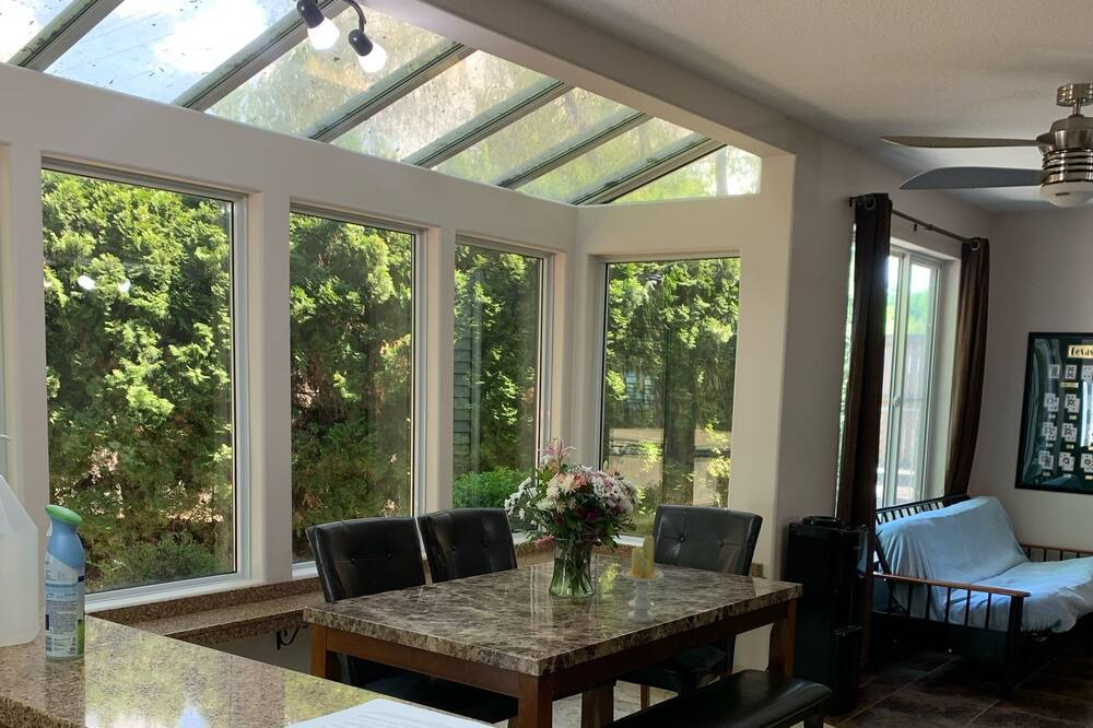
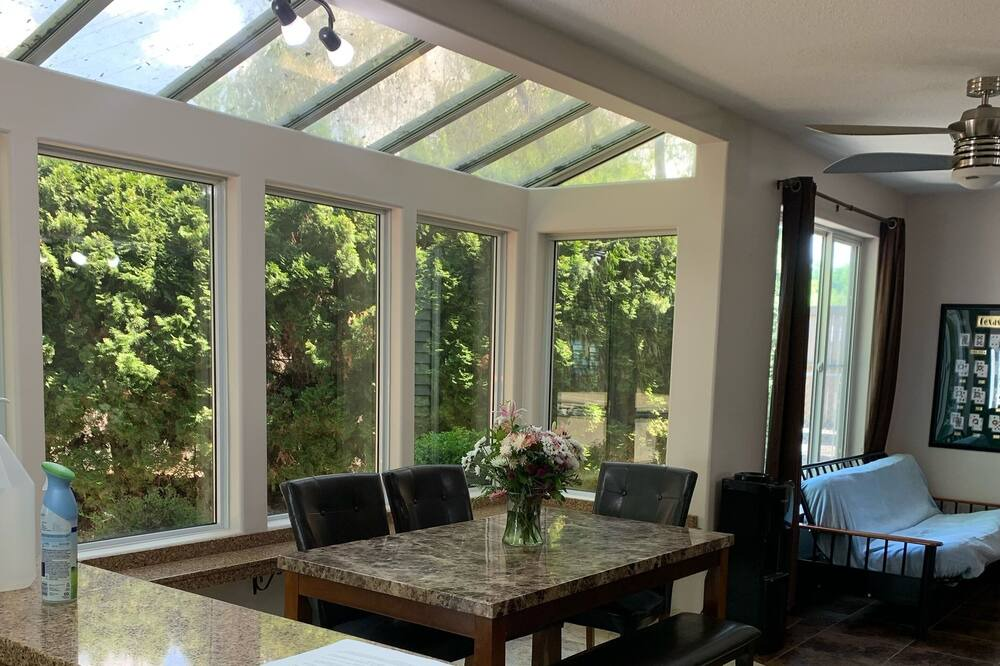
- candle (642, 576)
